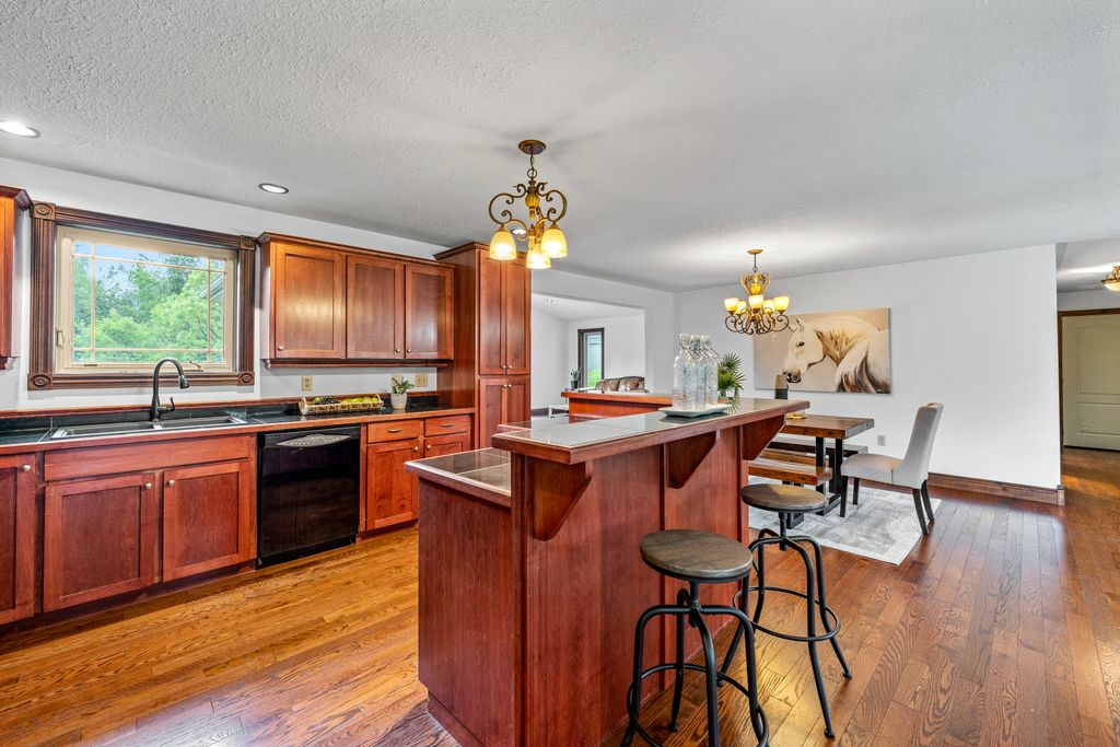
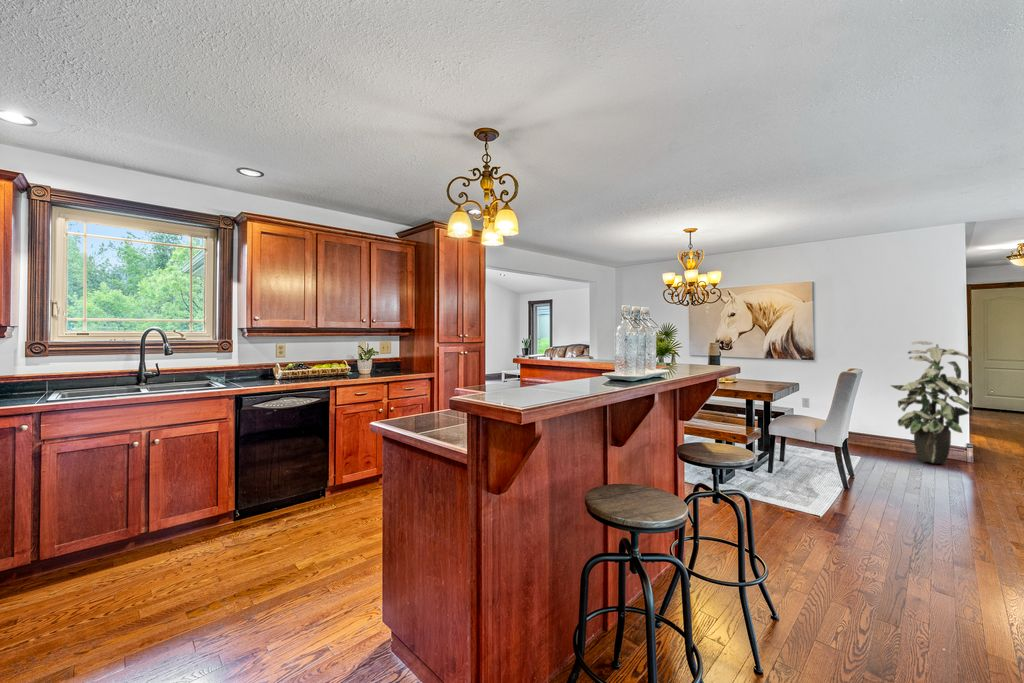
+ indoor plant (929, 401)
